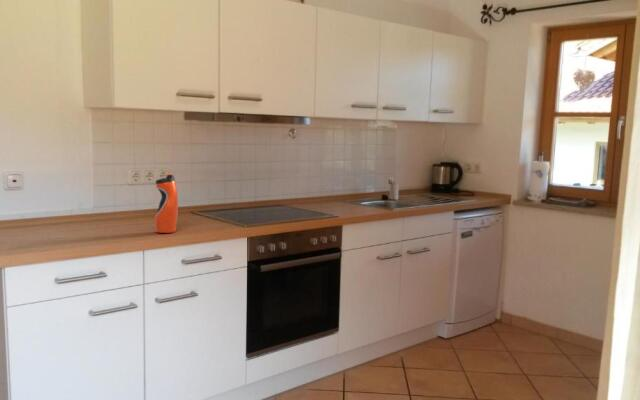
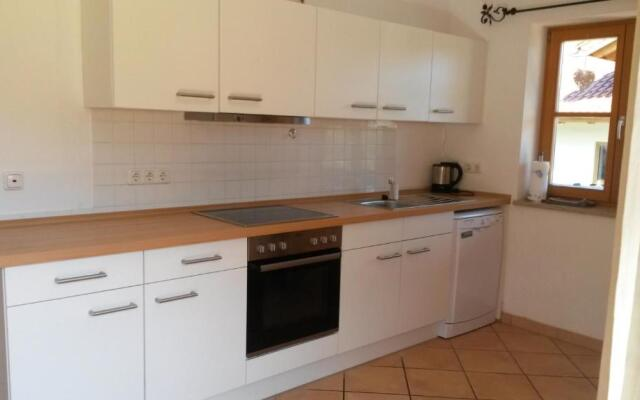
- water bottle (166, 202)
